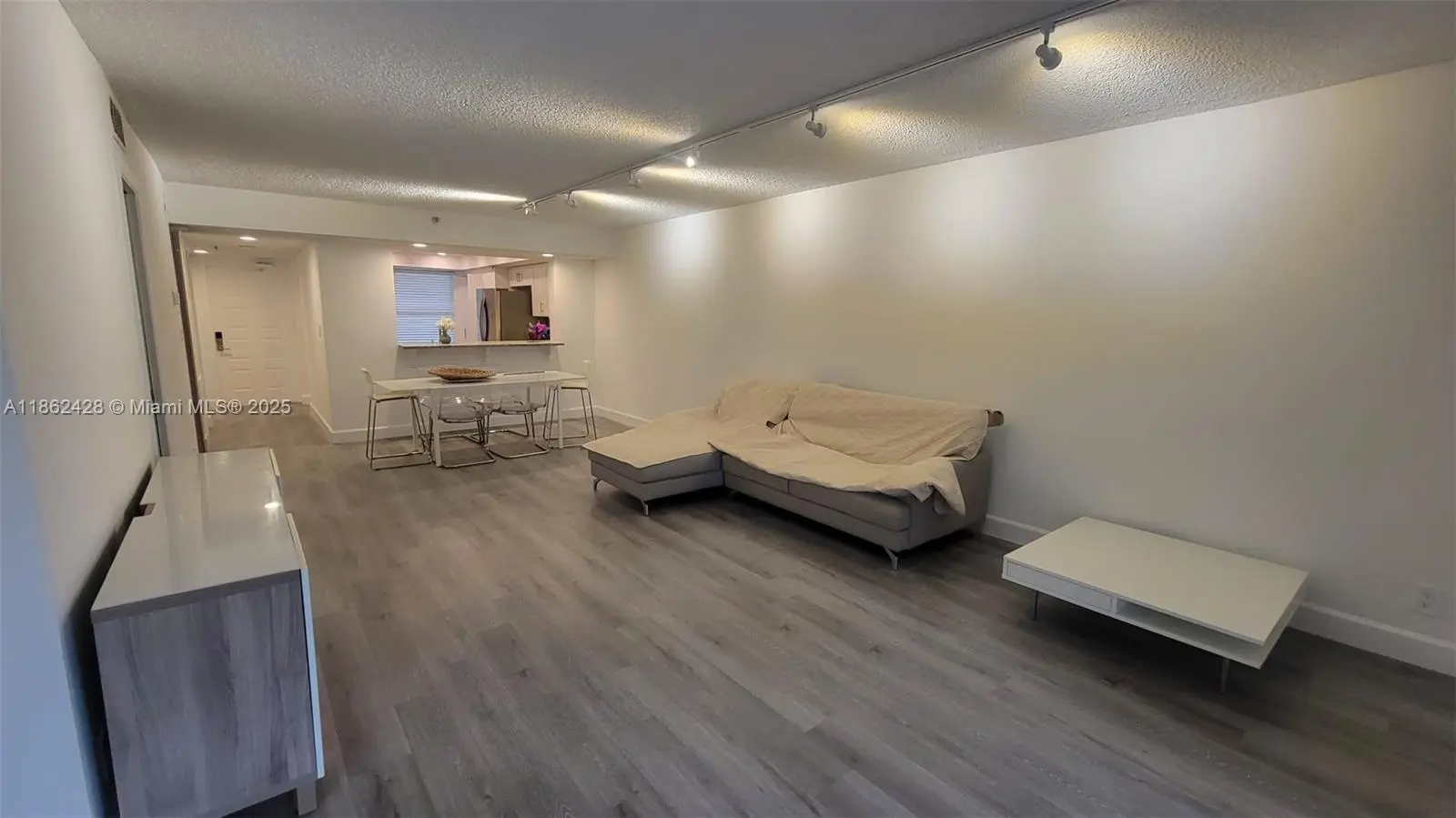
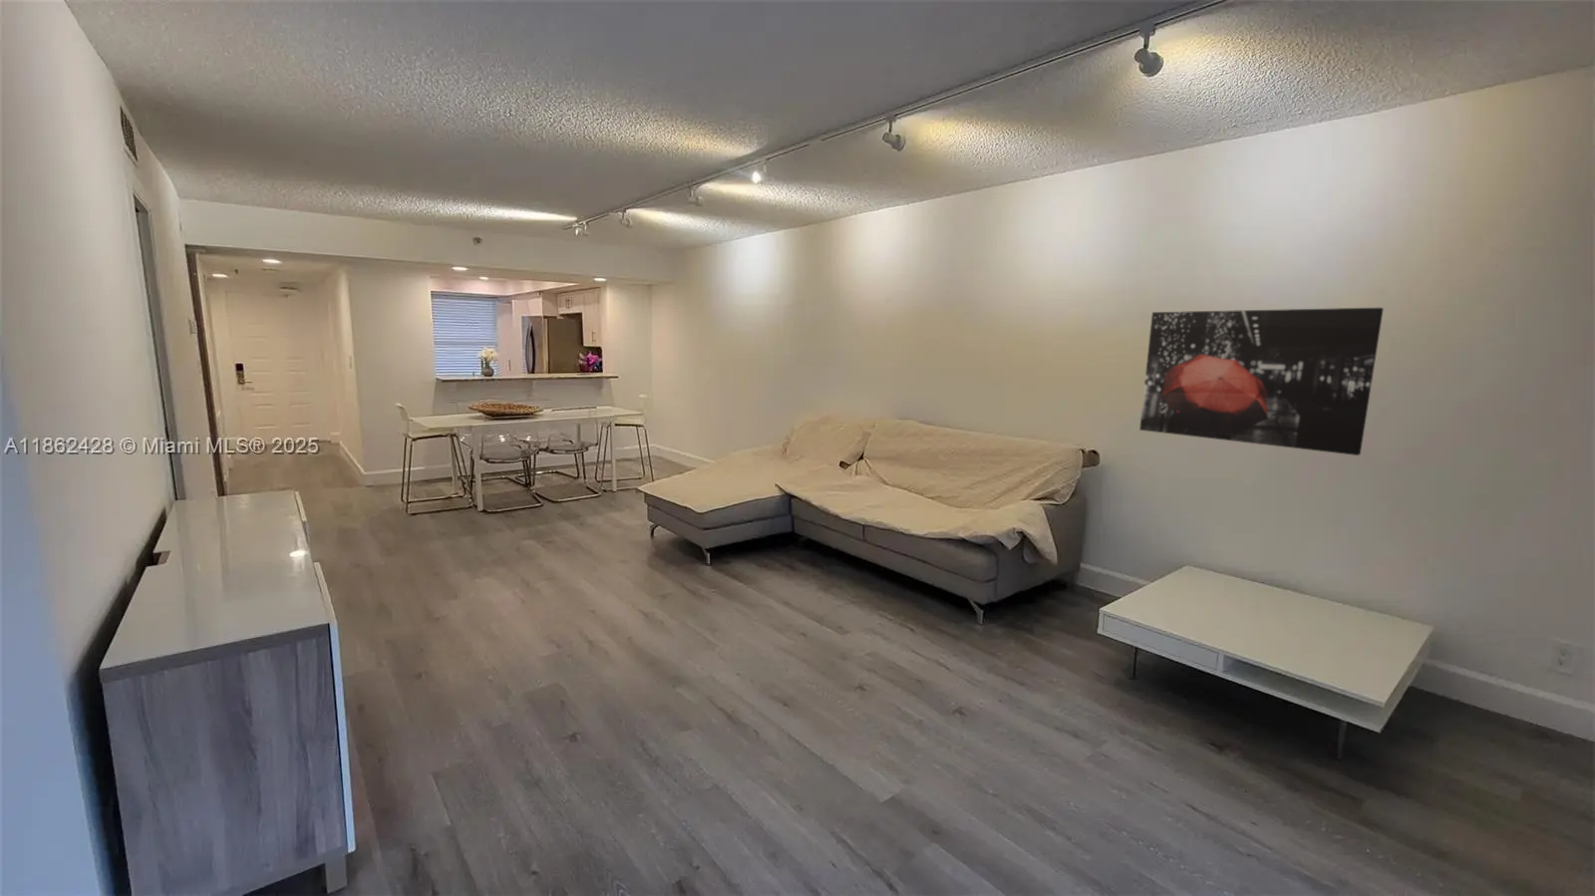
+ wall art (1247, 376)
